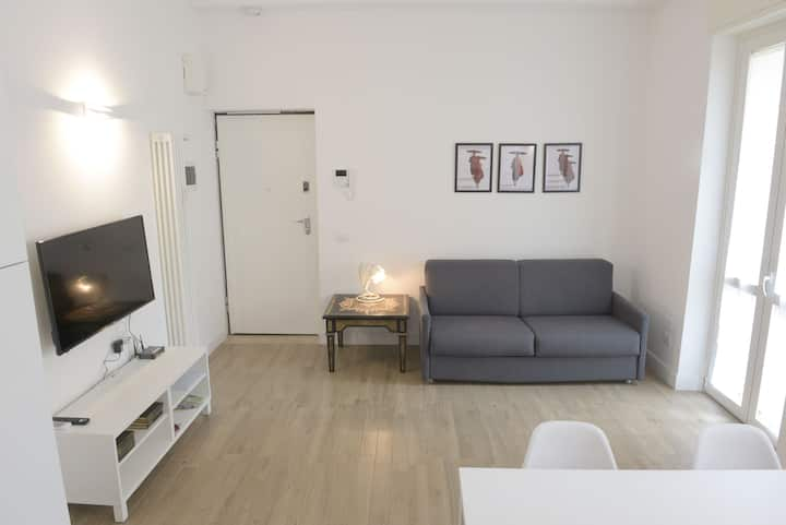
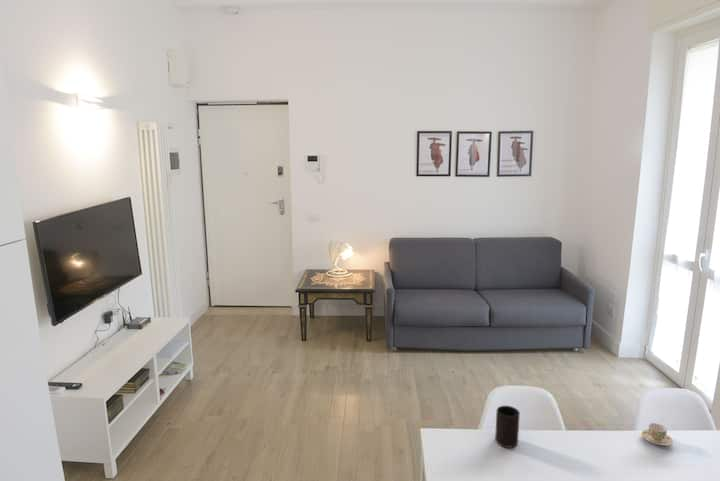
+ teacup (657, 433)
+ cup (507, 426)
